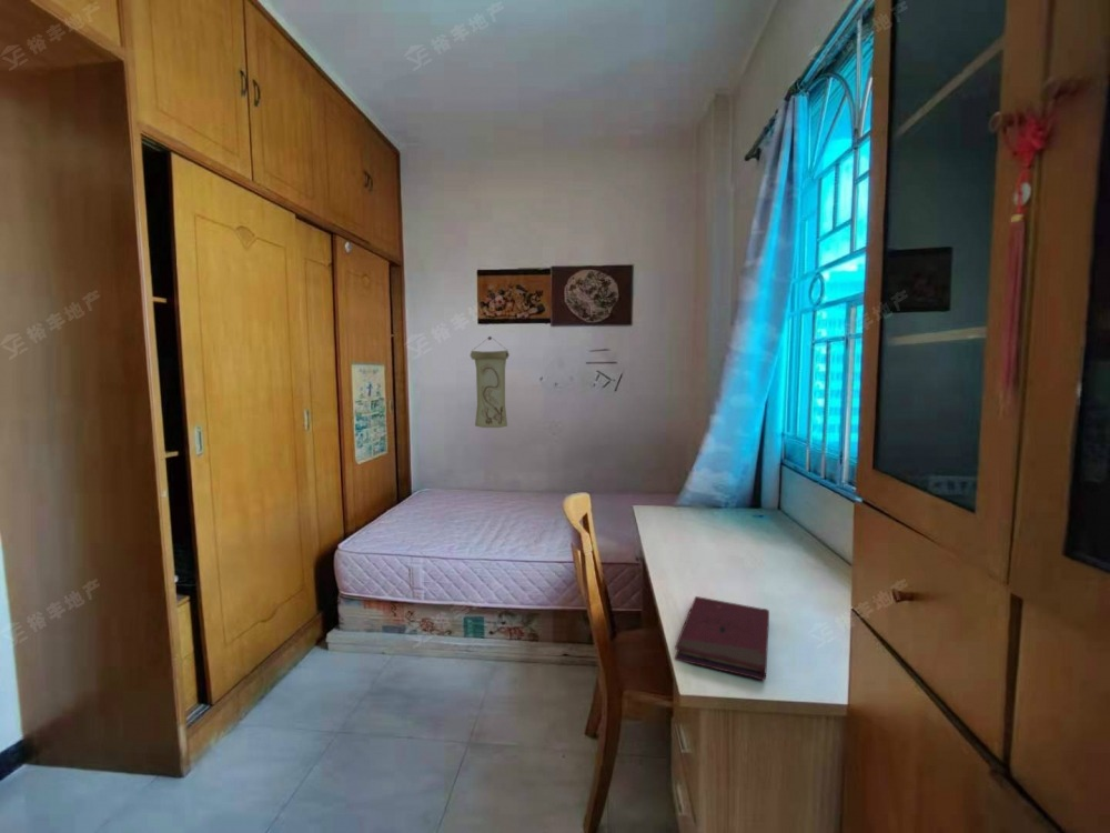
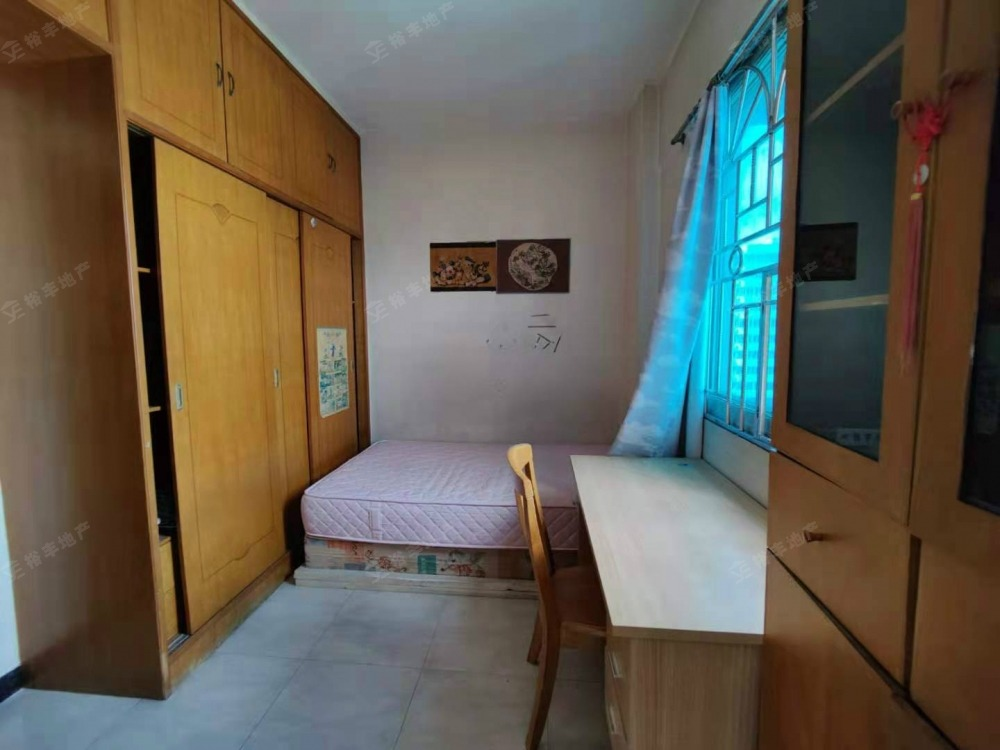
- book (725, 632)
- wall scroll (490, 382)
